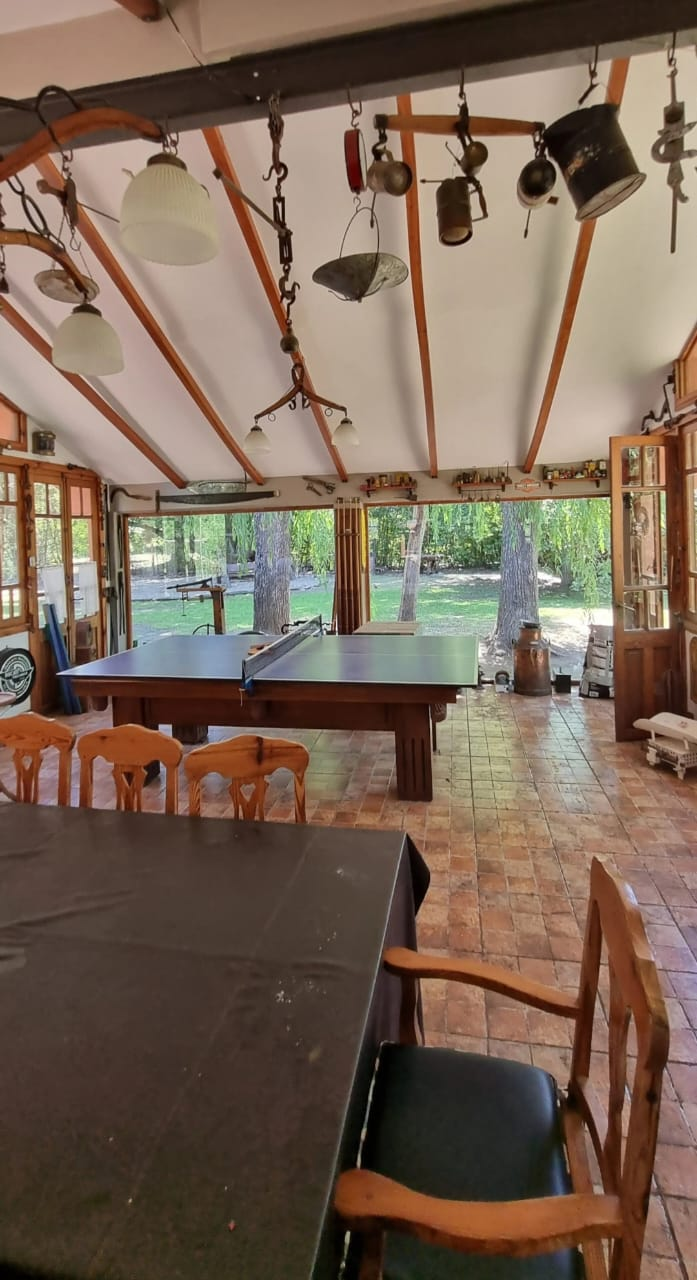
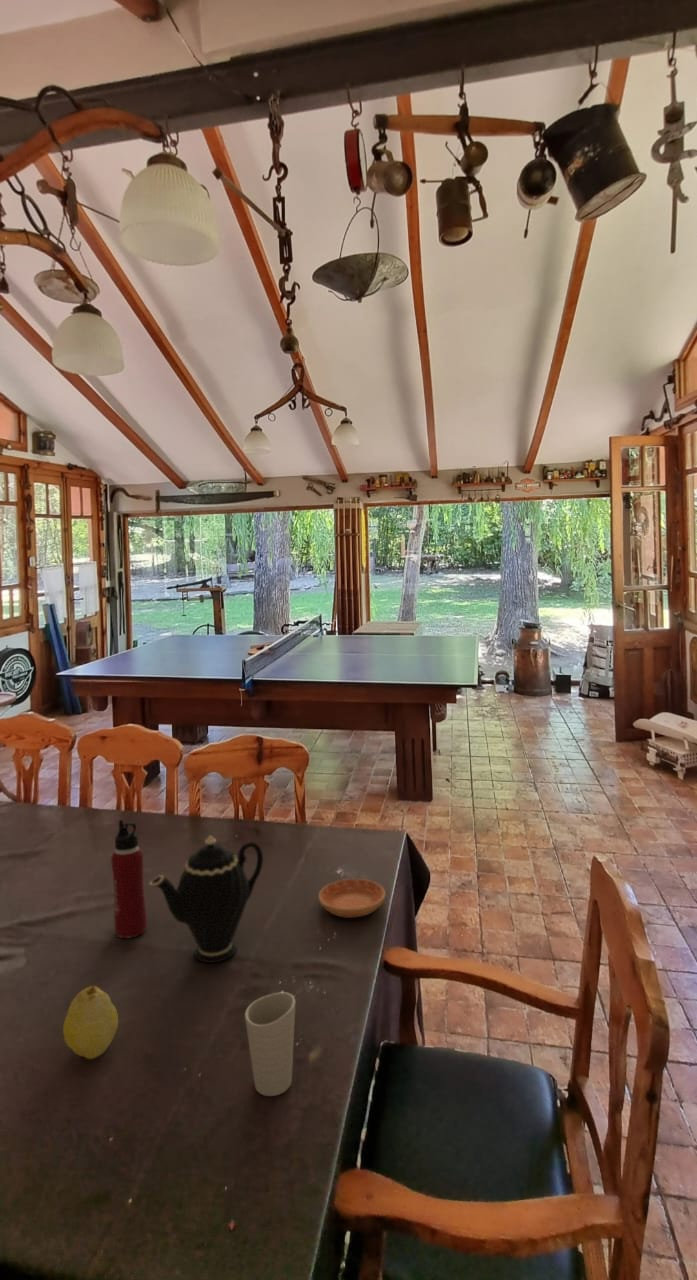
+ cup (271, 1042)
+ saucer (352, 898)
+ water bottle (128, 876)
+ teapot (210, 894)
+ fruit (89, 1017)
